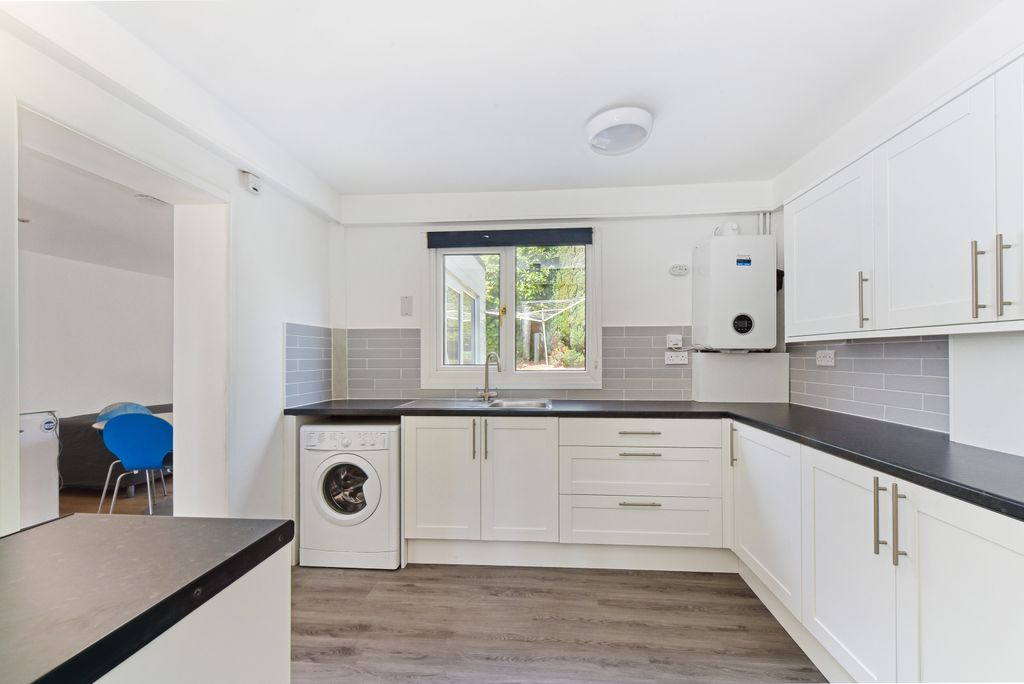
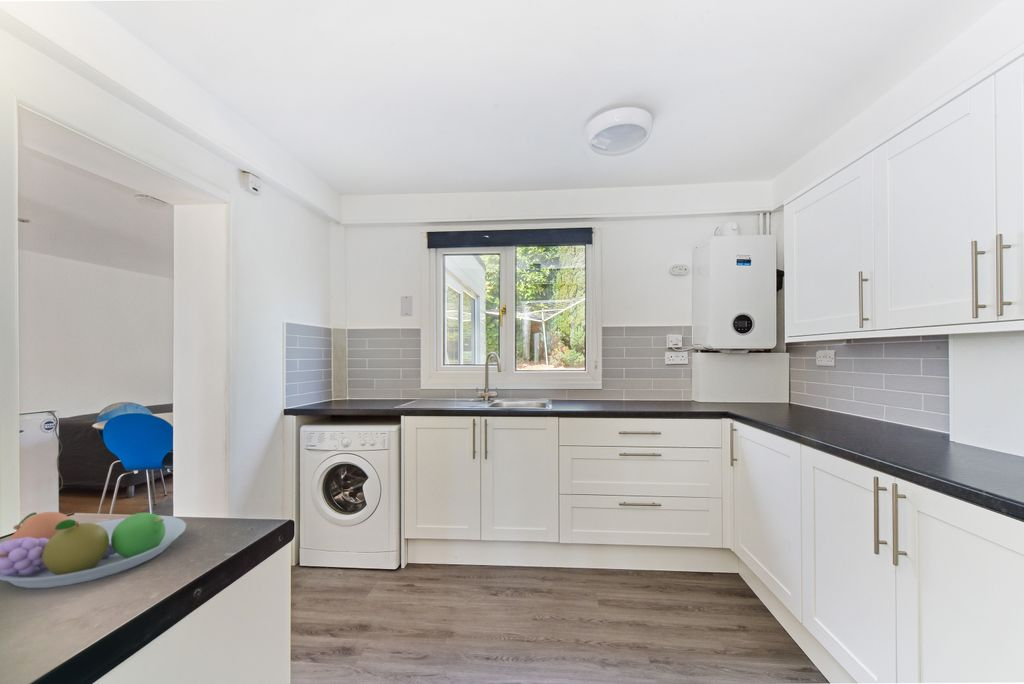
+ fruit bowl (99, 530)
